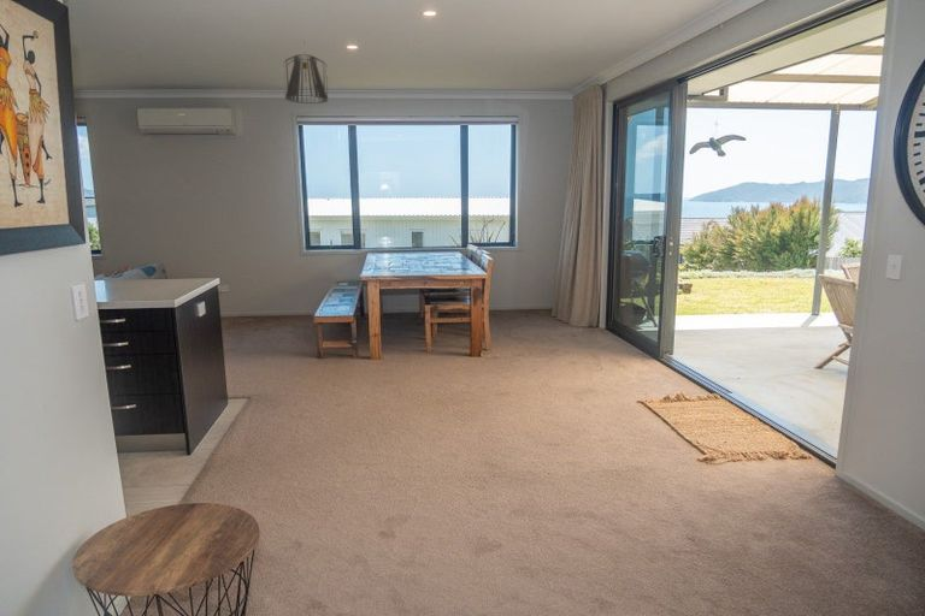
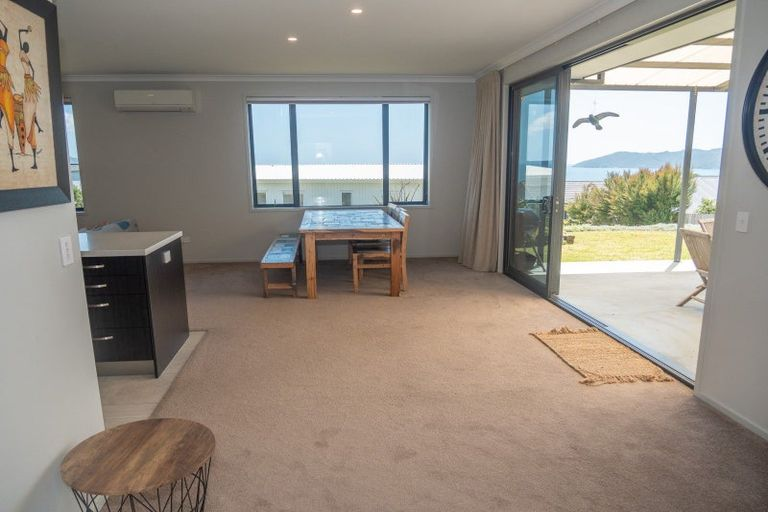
- pendant light (305, 70)
